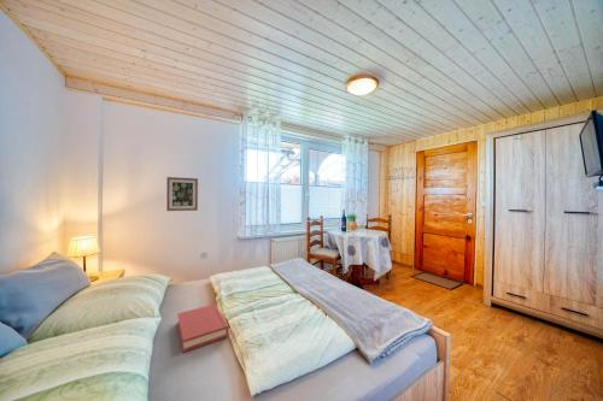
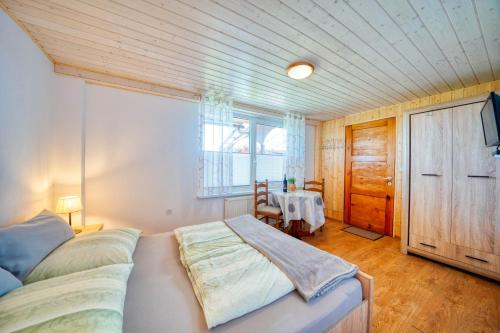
- hardback book (201, 324)
- wall art (182, 194)
